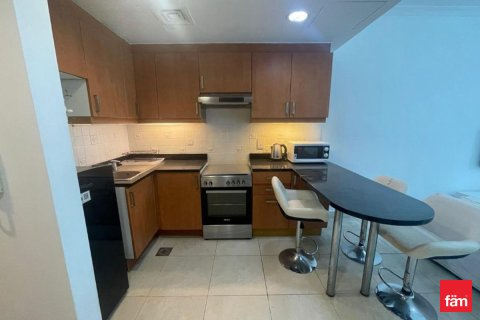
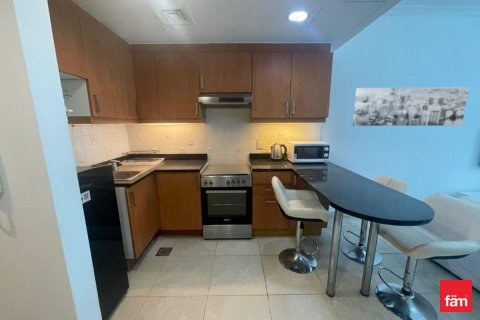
+ wall art (409, 107)
